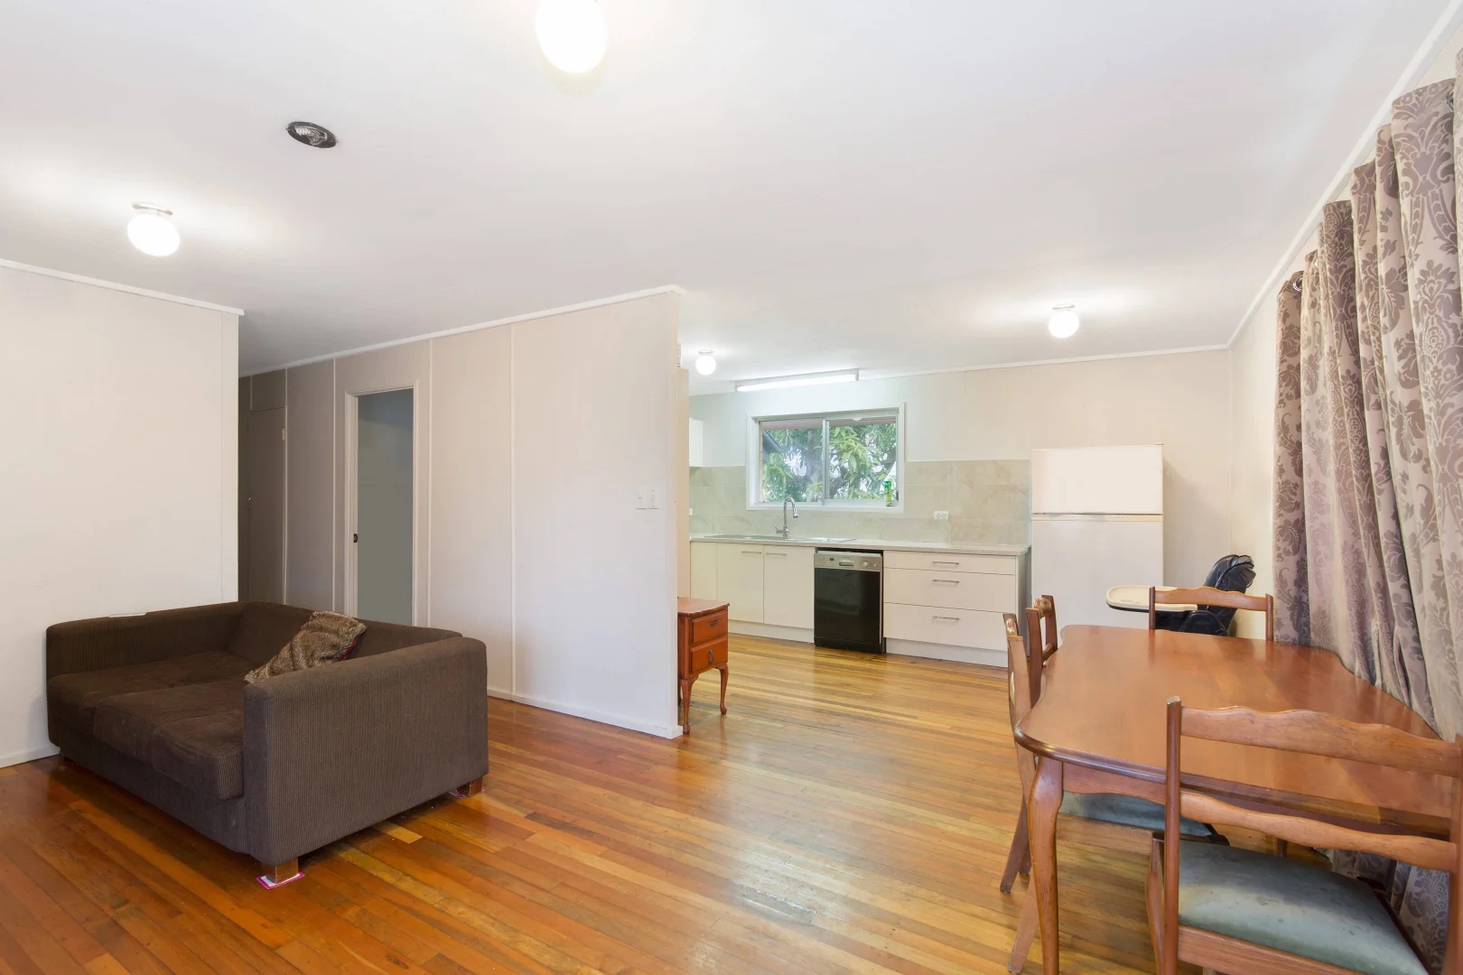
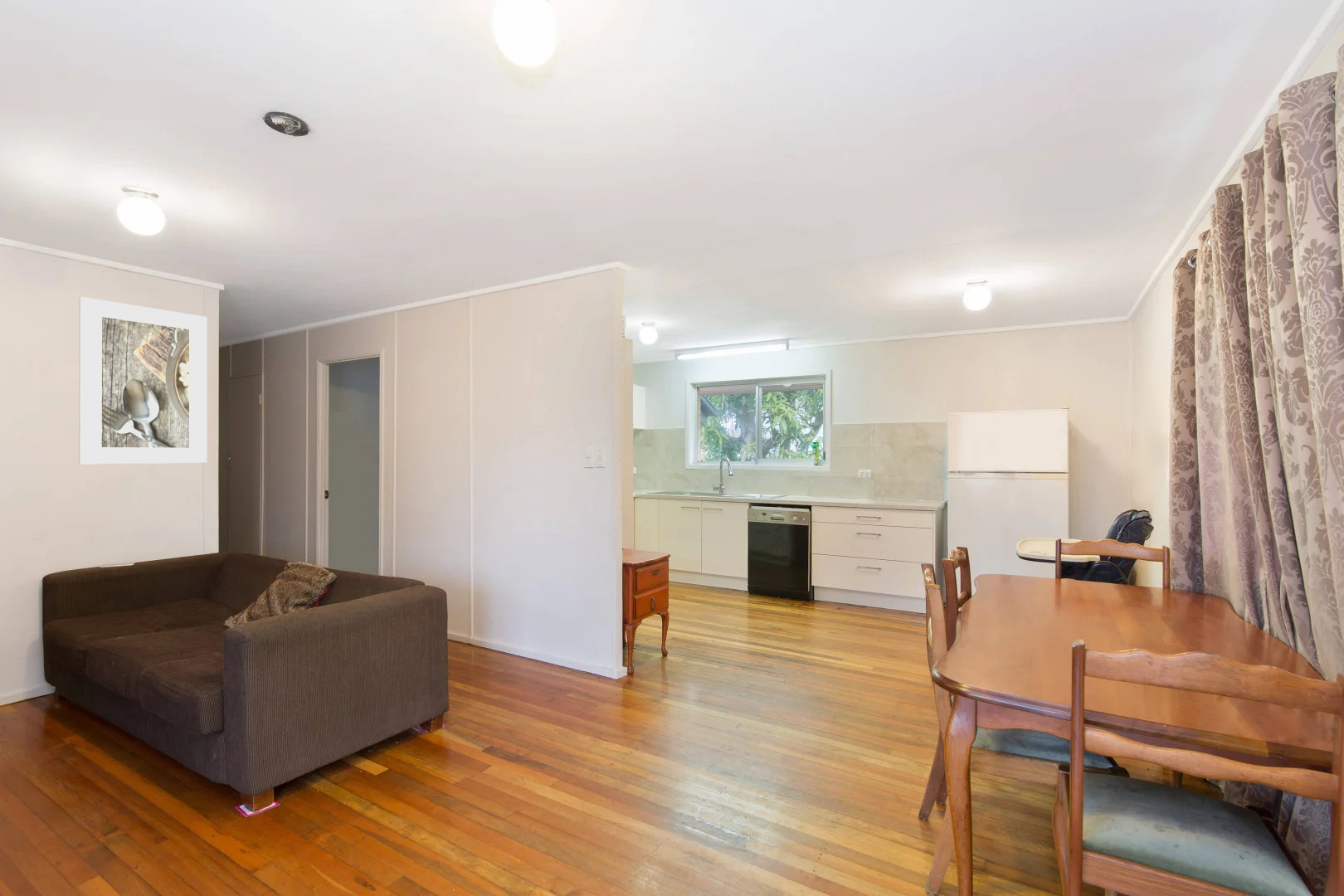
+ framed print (147, 385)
